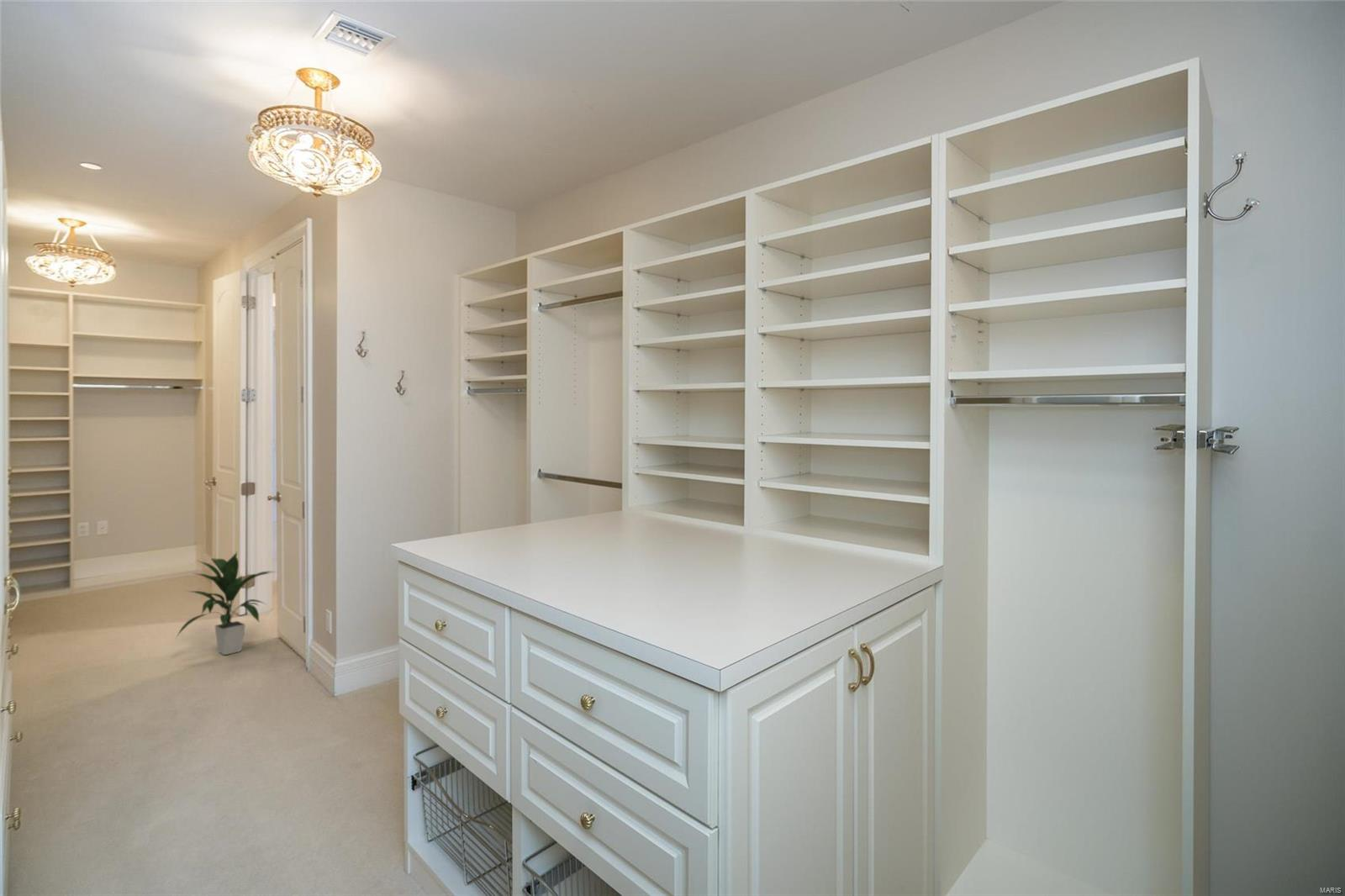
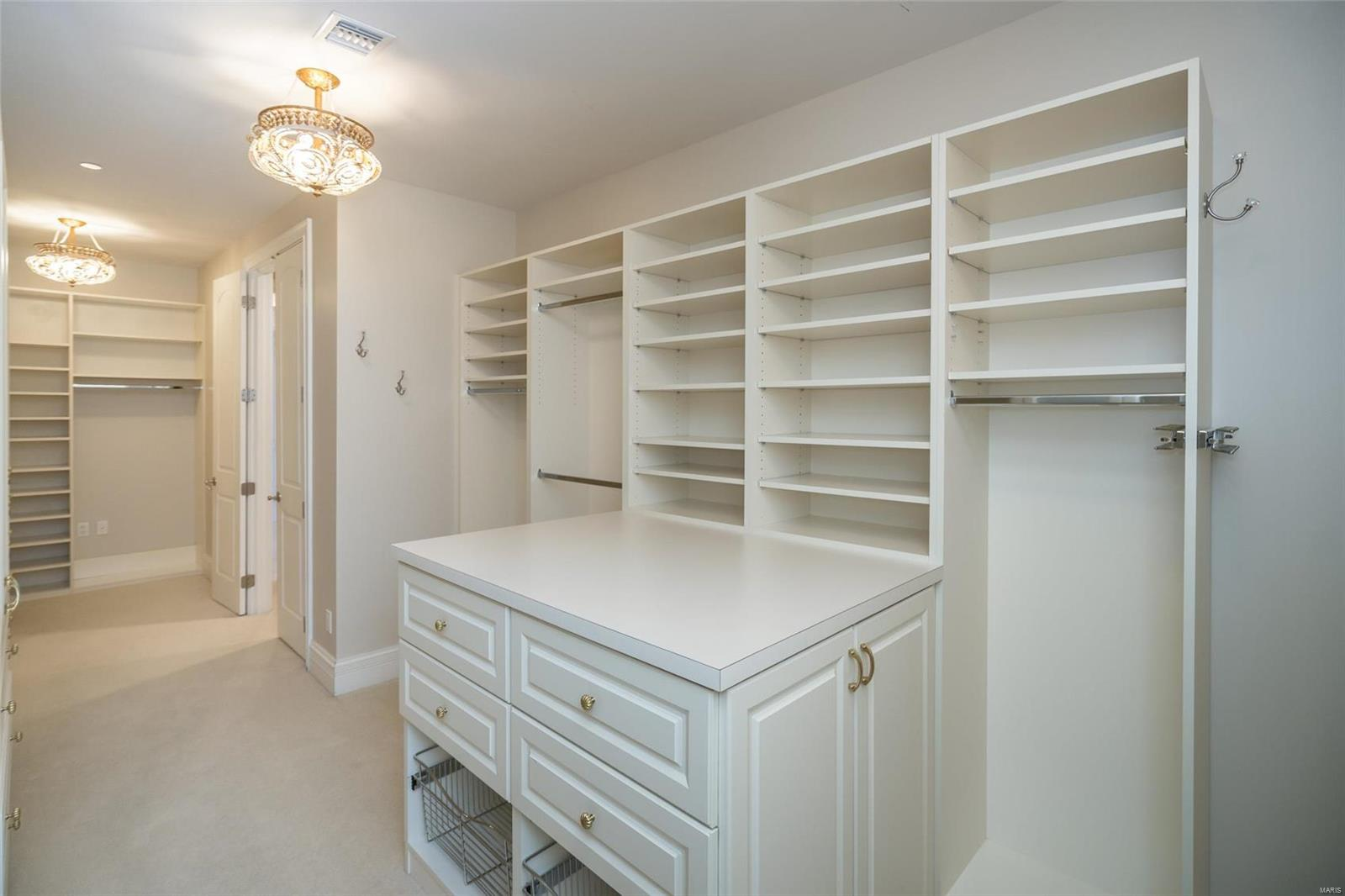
- indoor plant (224, 602)
